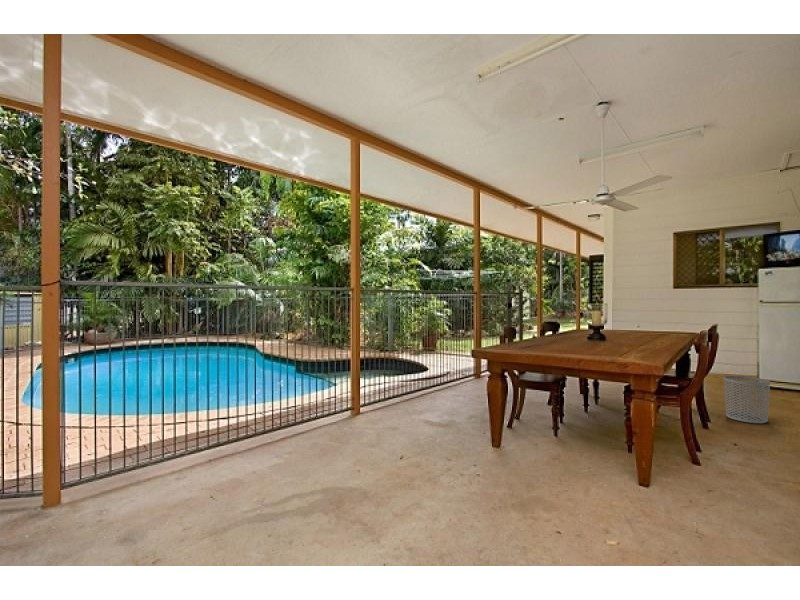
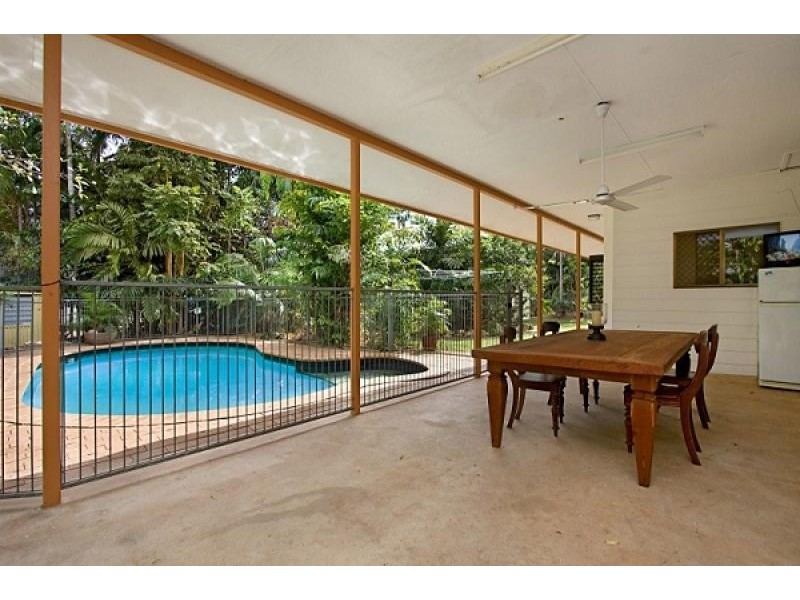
- waste bin (746, 399)
